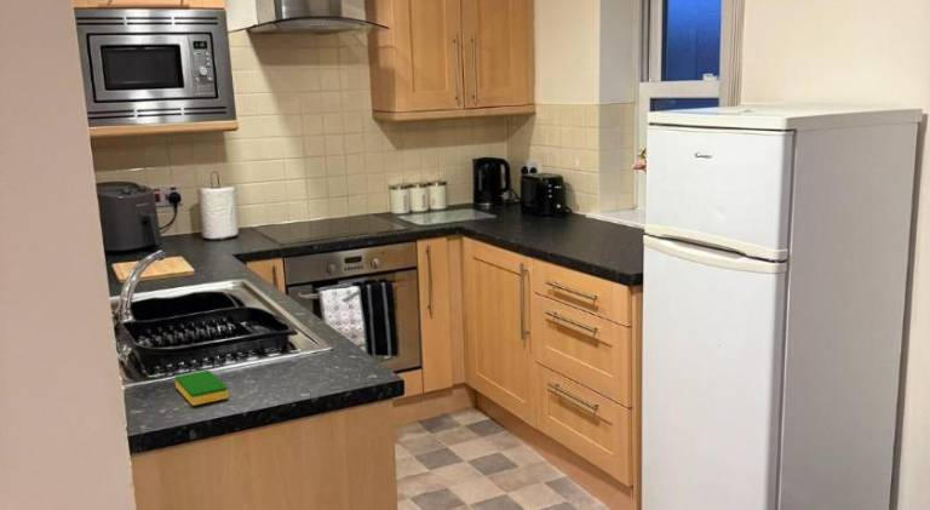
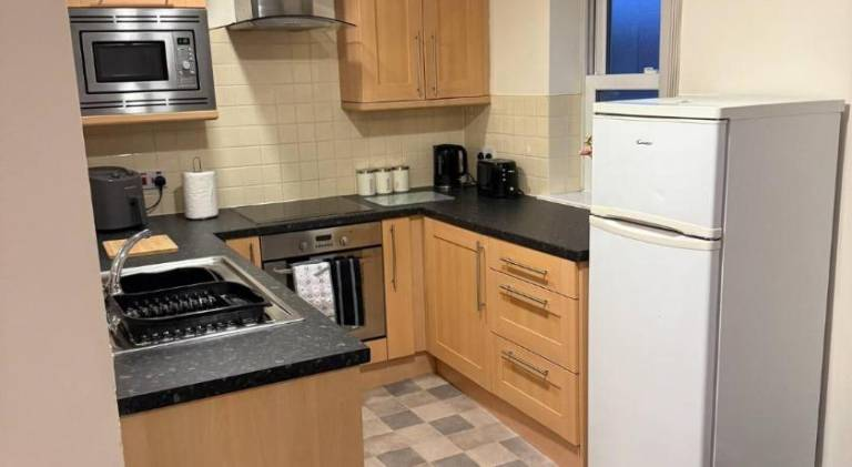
- dish sponge (200, 386)
